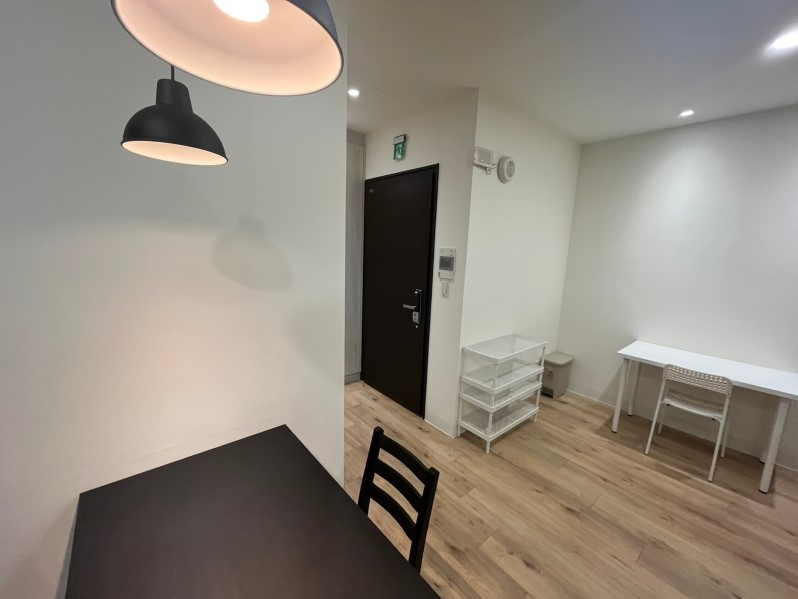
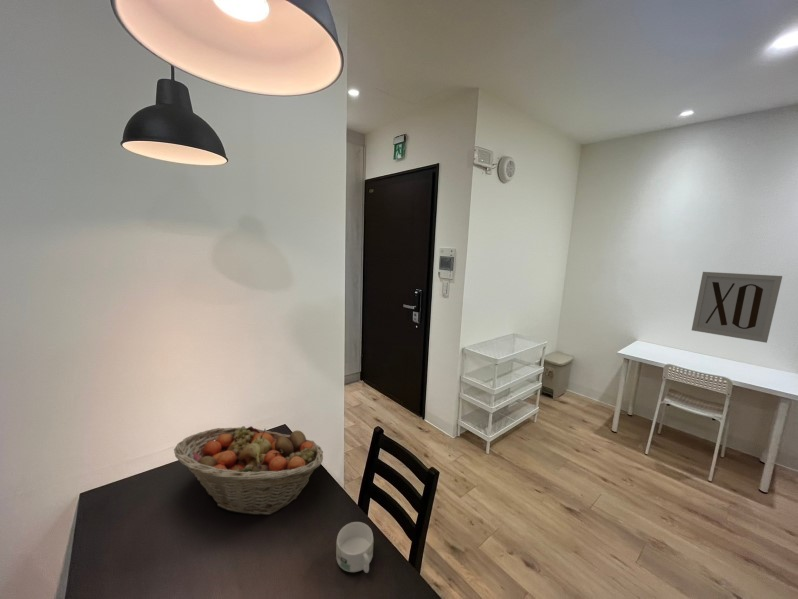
+ fruit basket (253, 459)
+ wall art (733, 305)
+ mug (356, 549)
